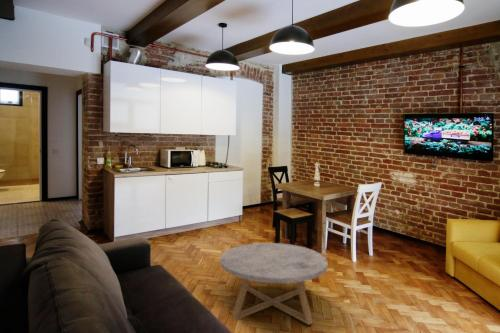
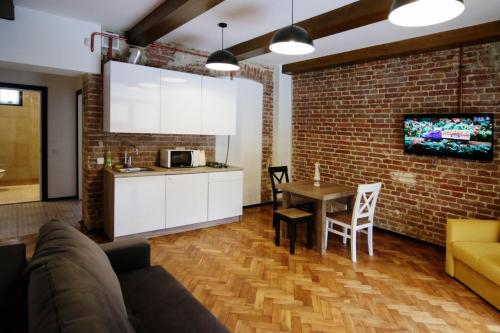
- coffee table (272, 280)
